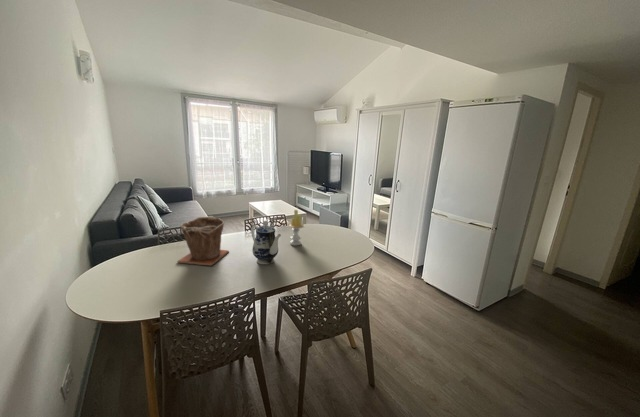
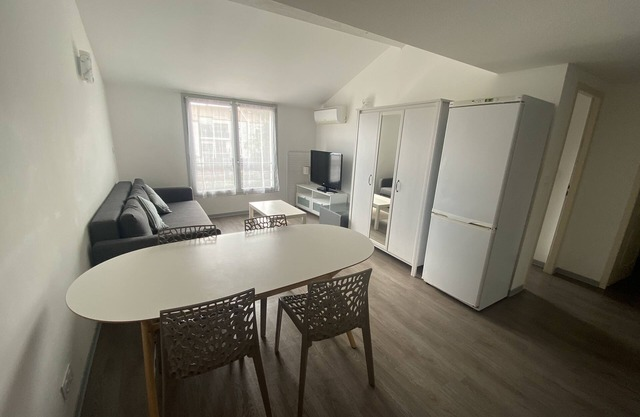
- teapot (265, 241)
- plant pot (203, 239)
- candle (296, 226)
